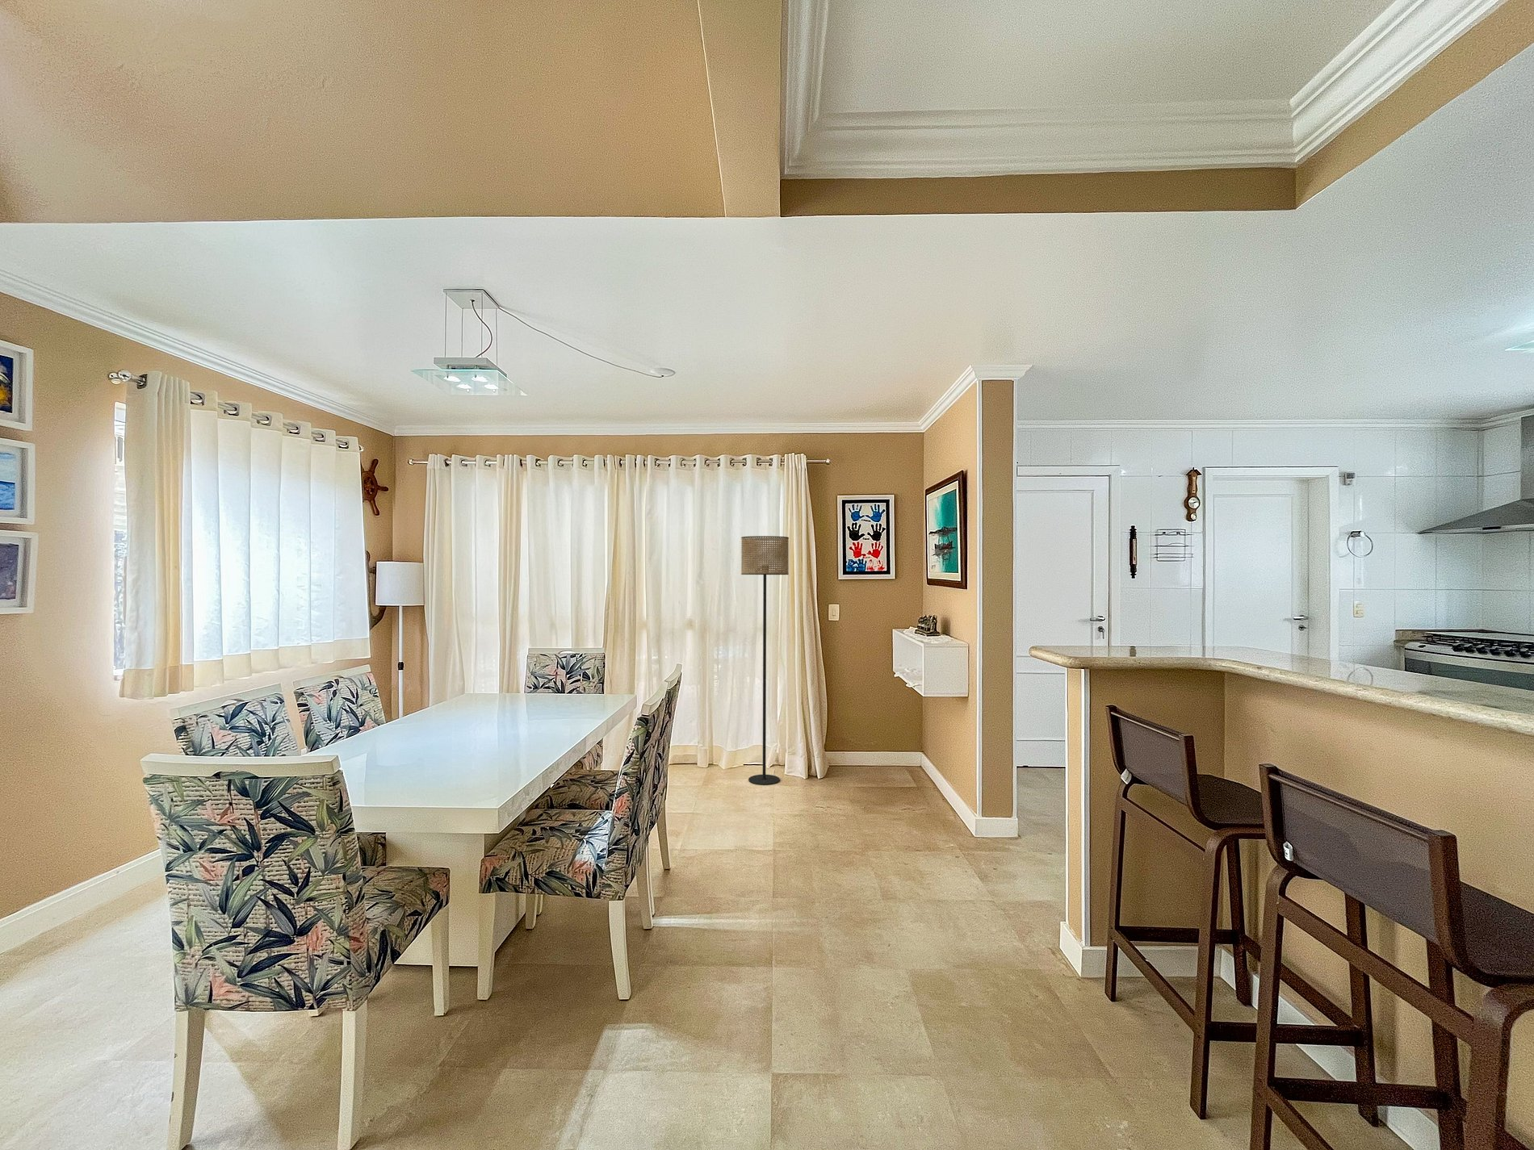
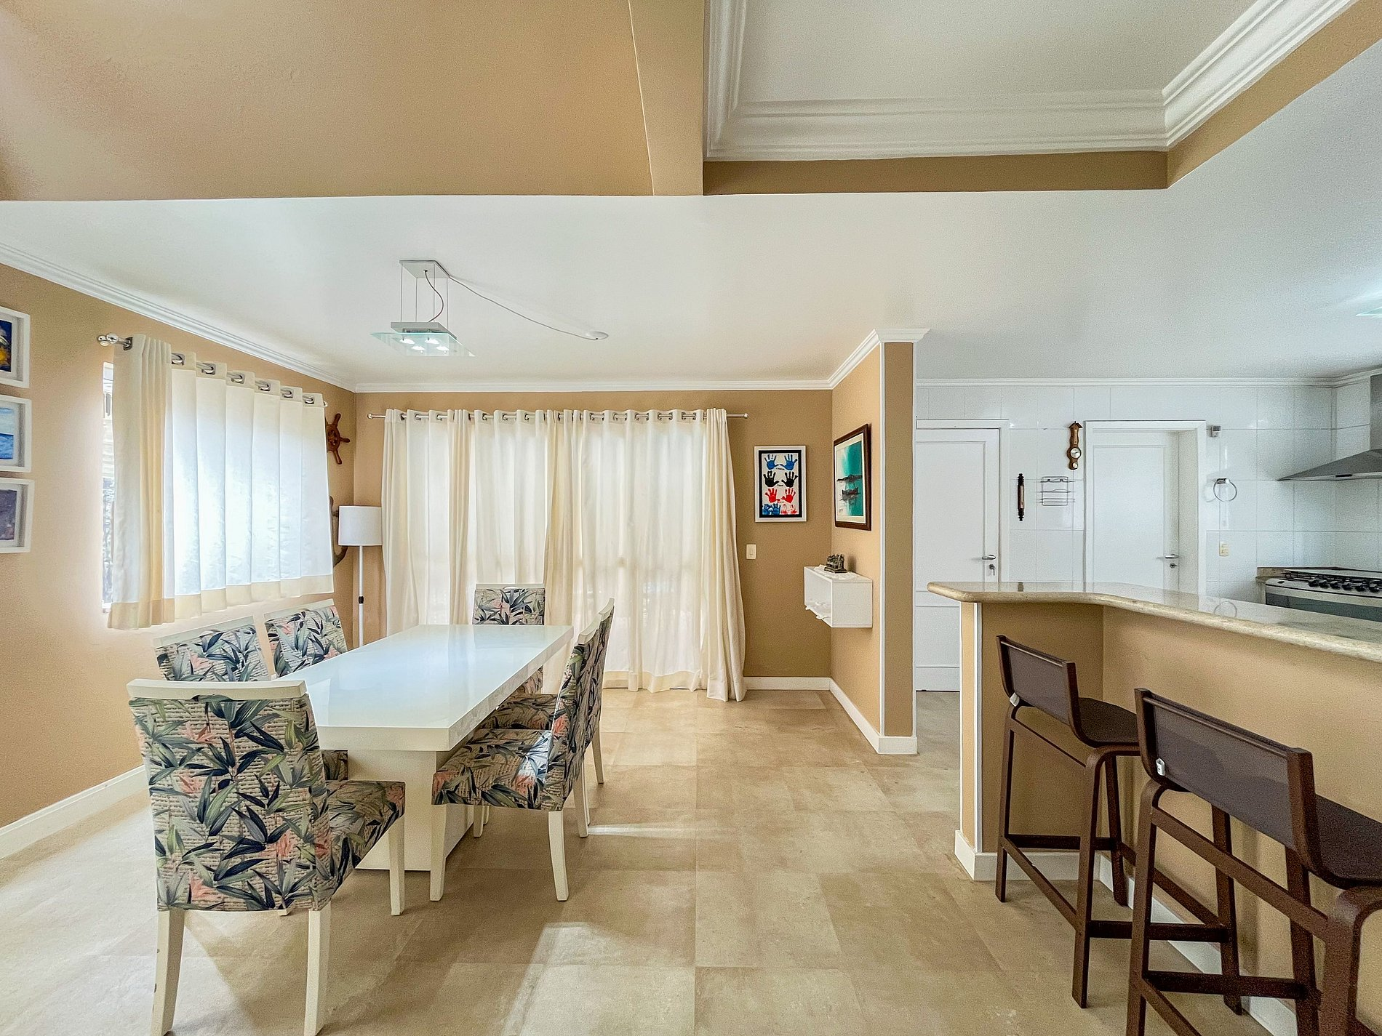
- floor lamp (763, 658)
